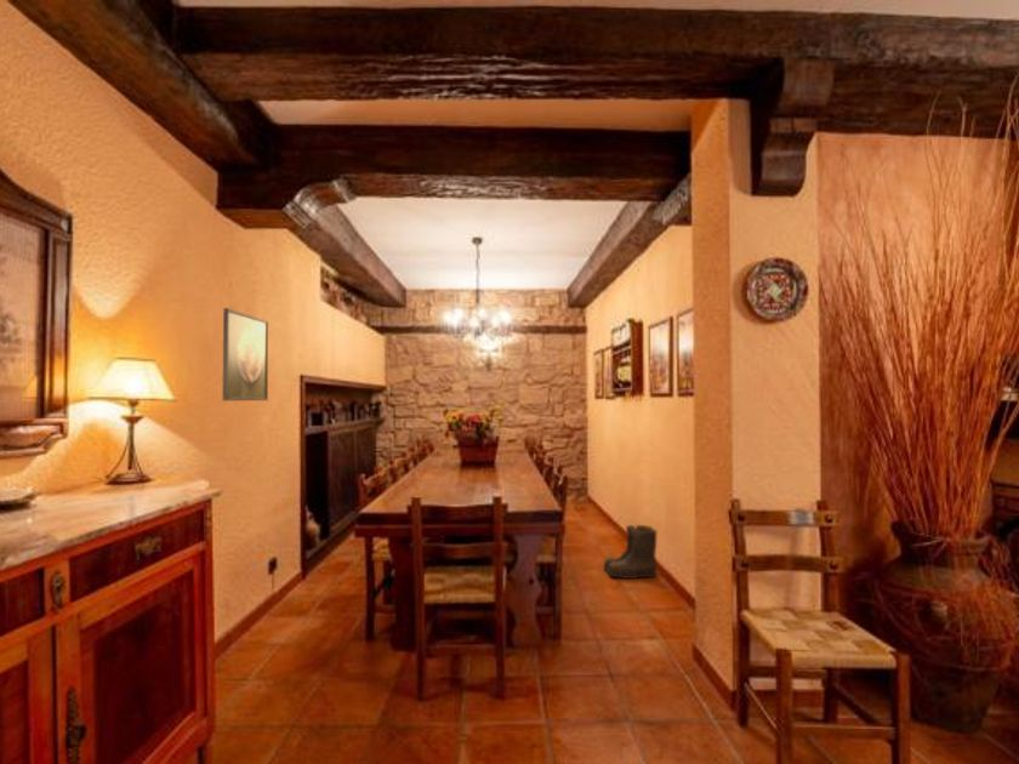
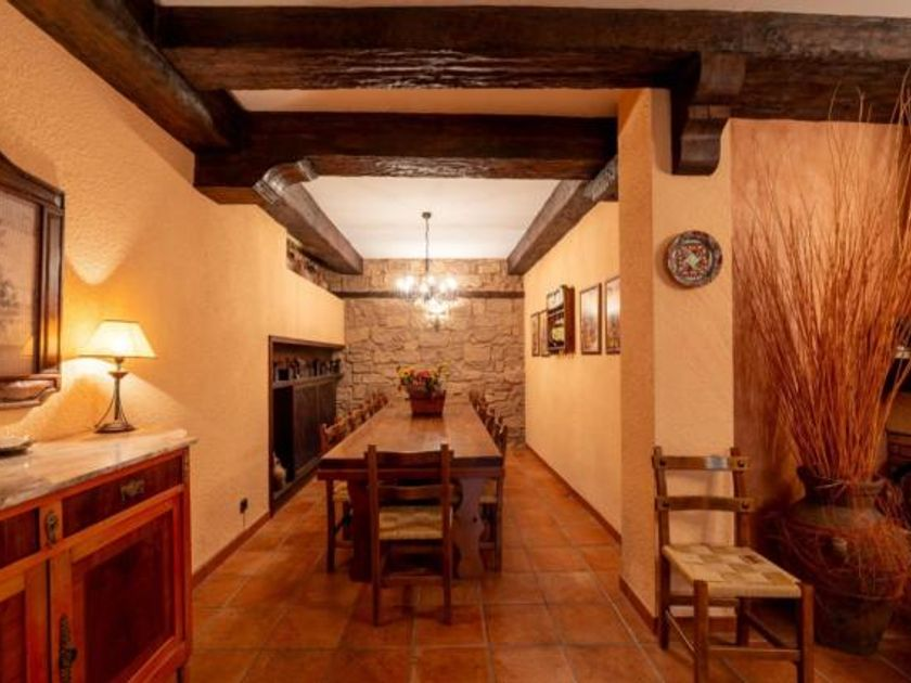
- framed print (246, 358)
- boots (630, 549)
